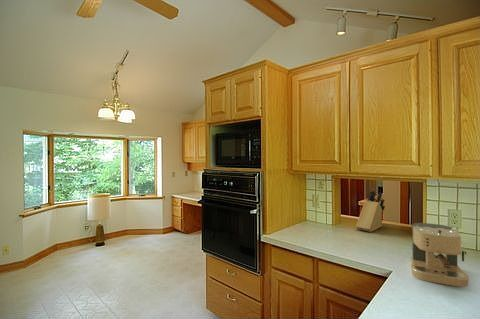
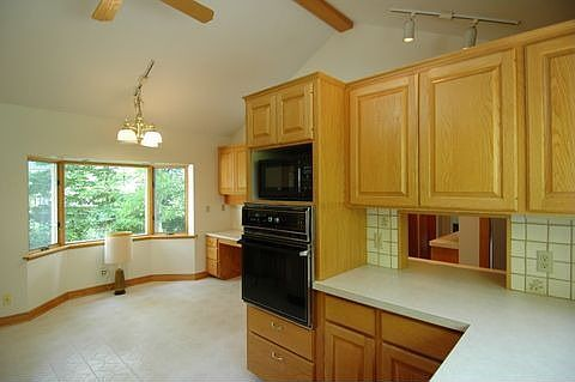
- coffee maker (437, 251)
- knife block (371, 209)
